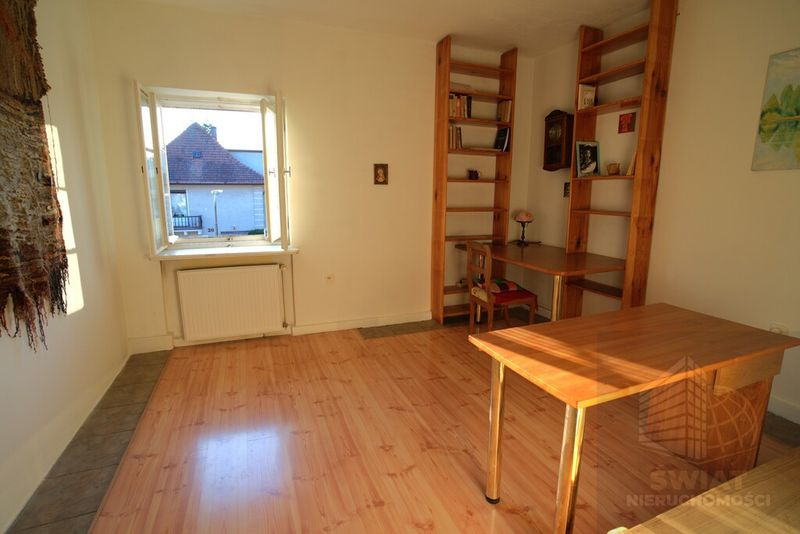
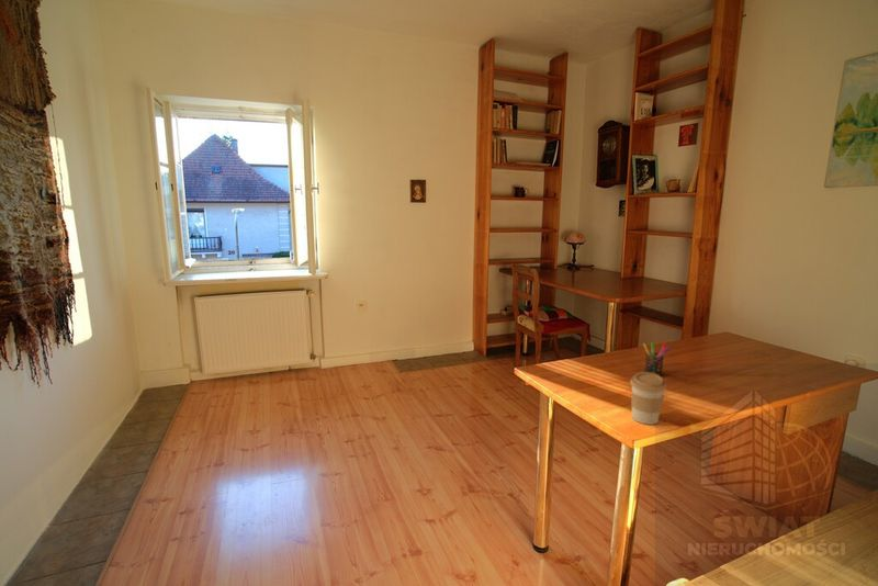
+ coffee cup (646, 397)
+ pen holder (654, 357)
